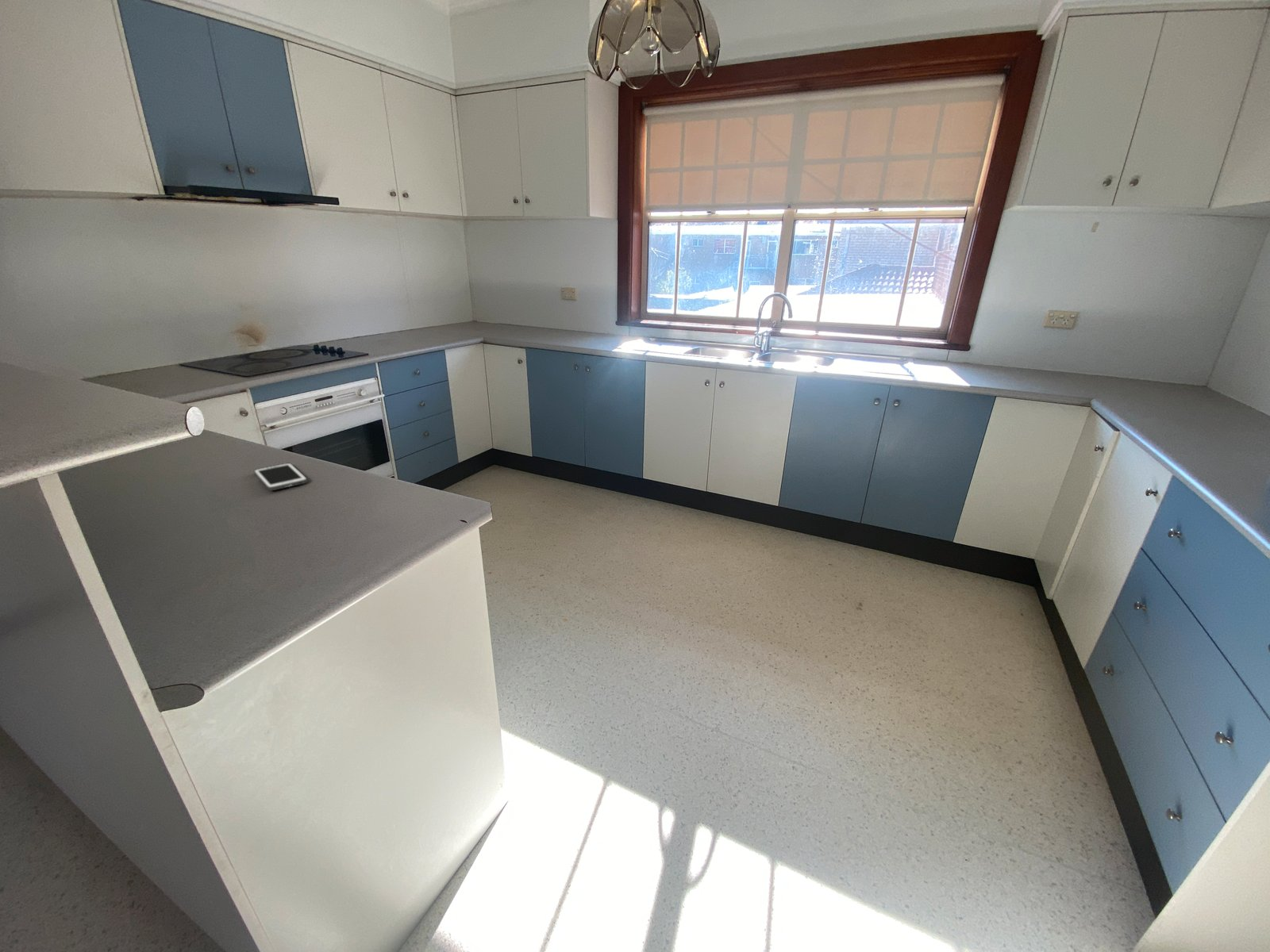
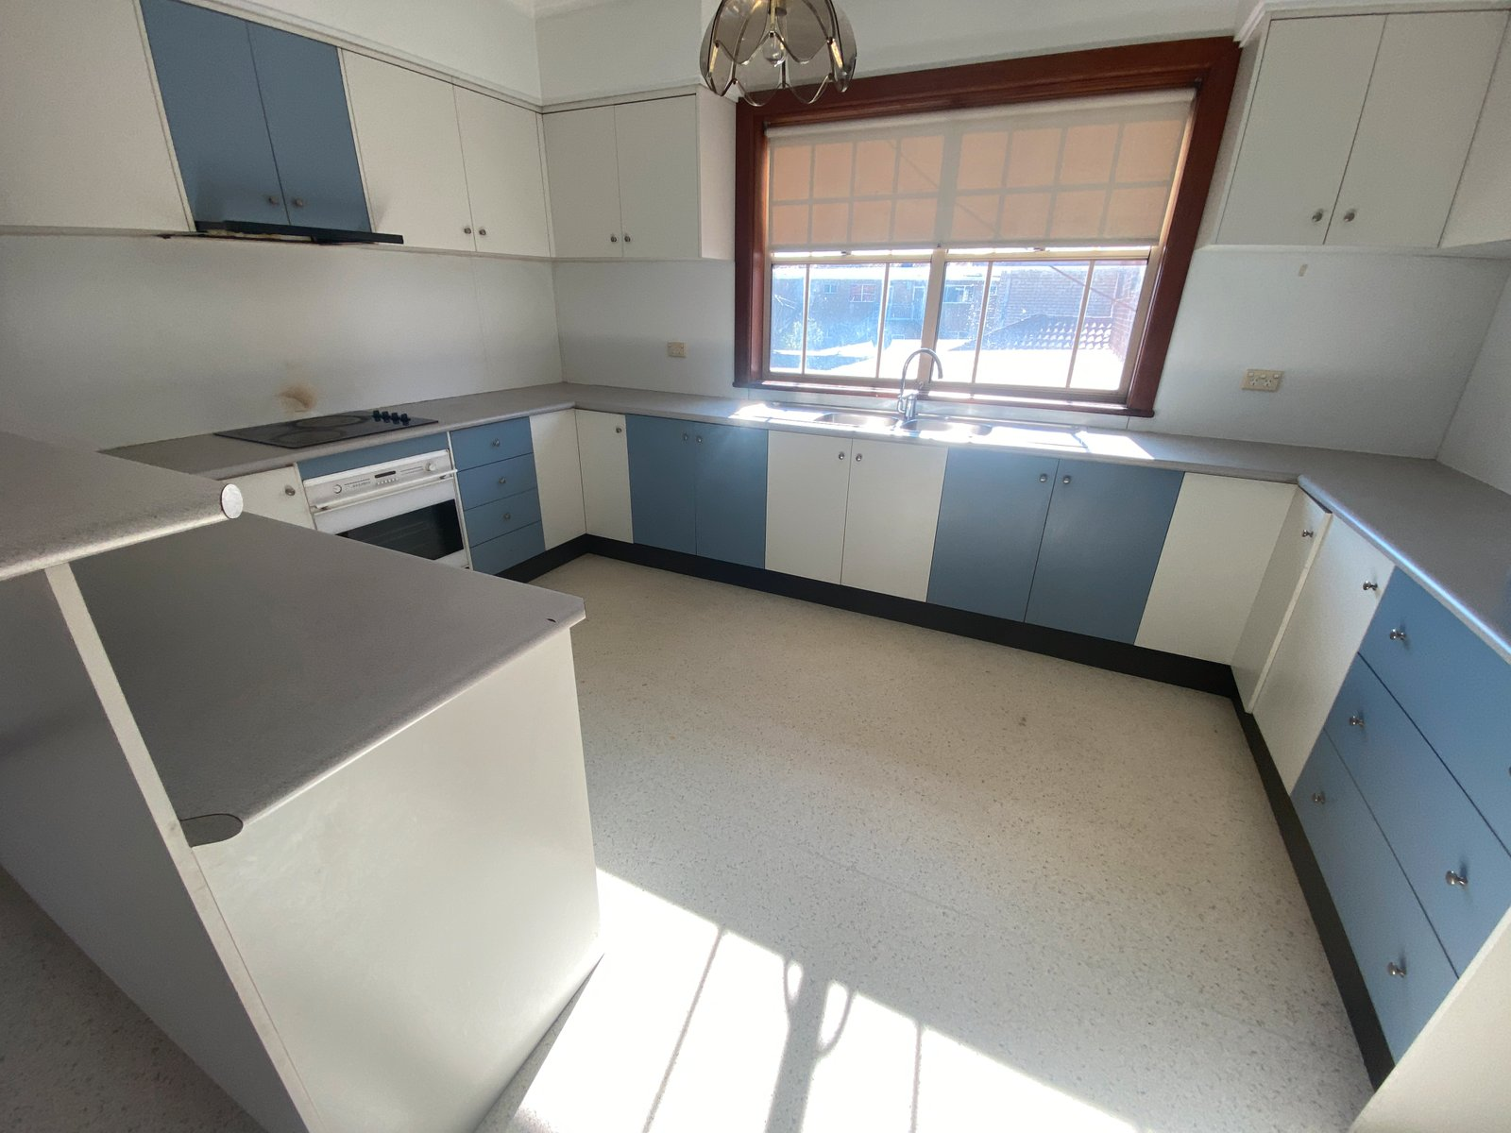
- cell phone (280, 476)
